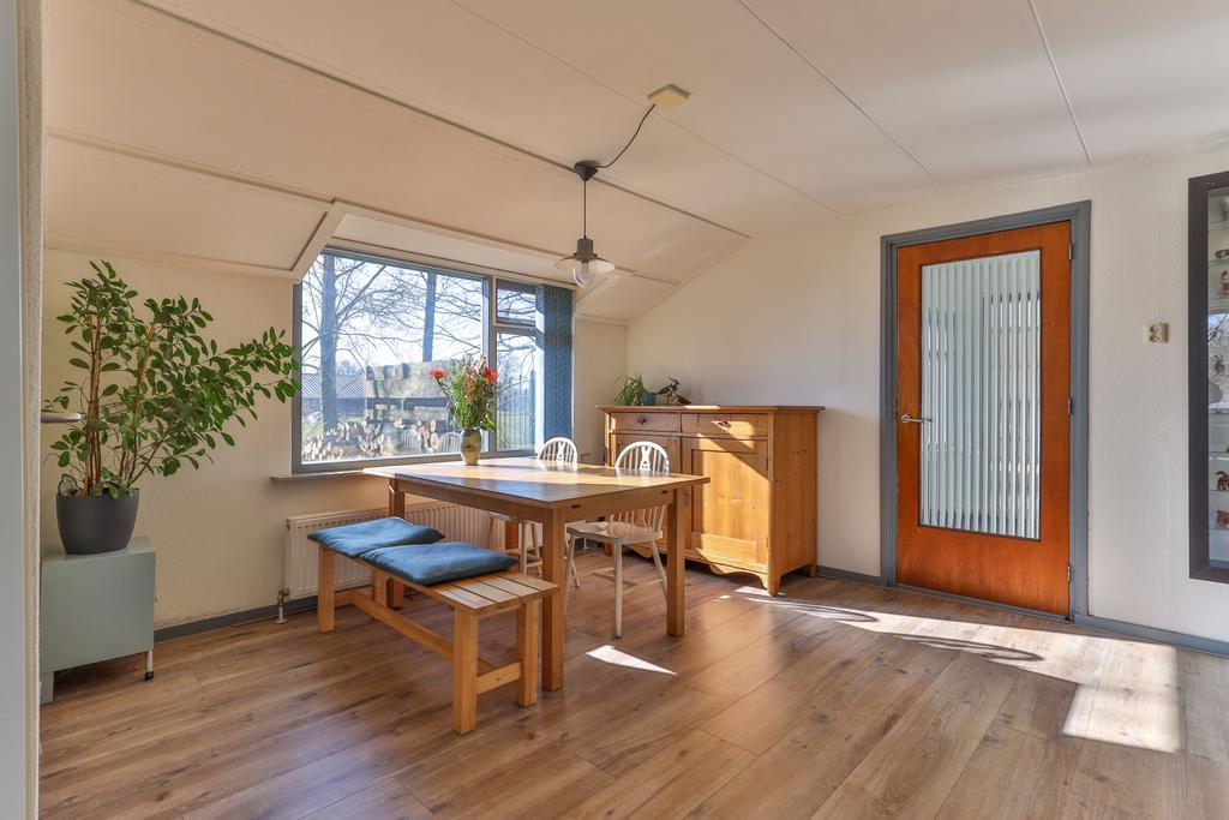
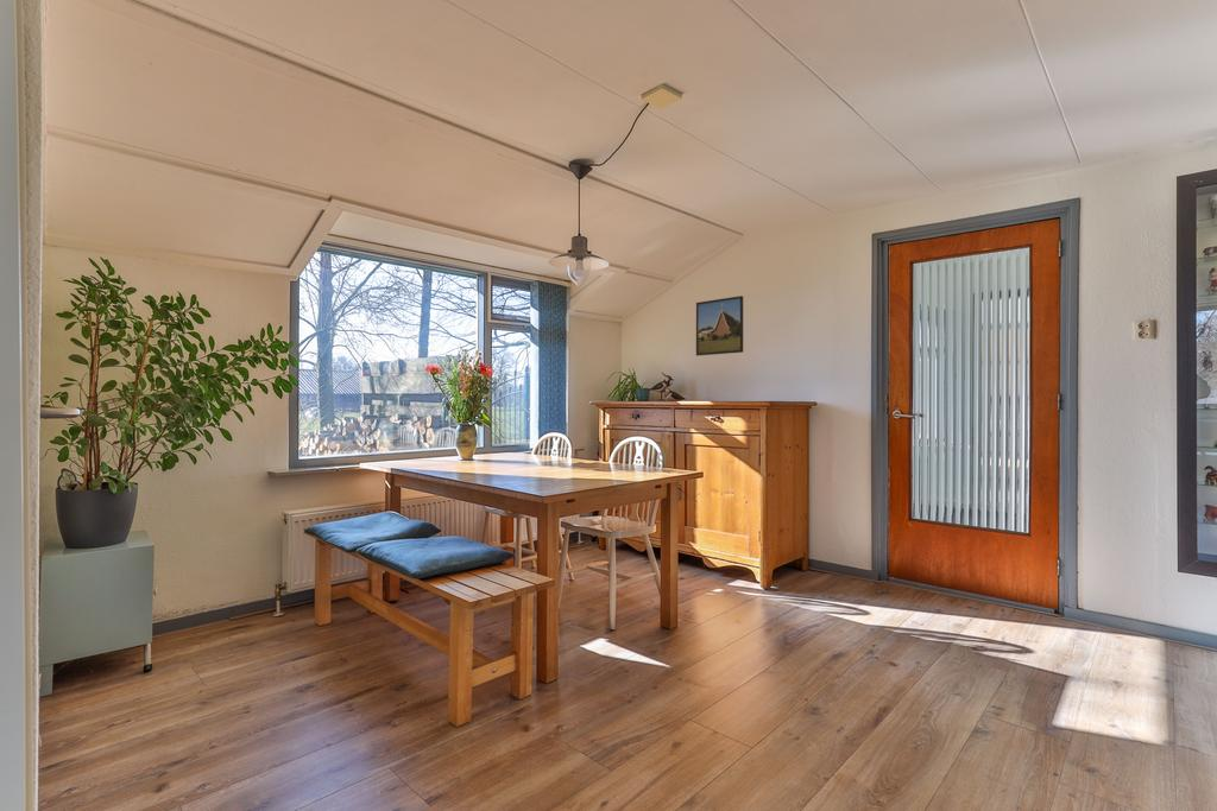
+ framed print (718, 327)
